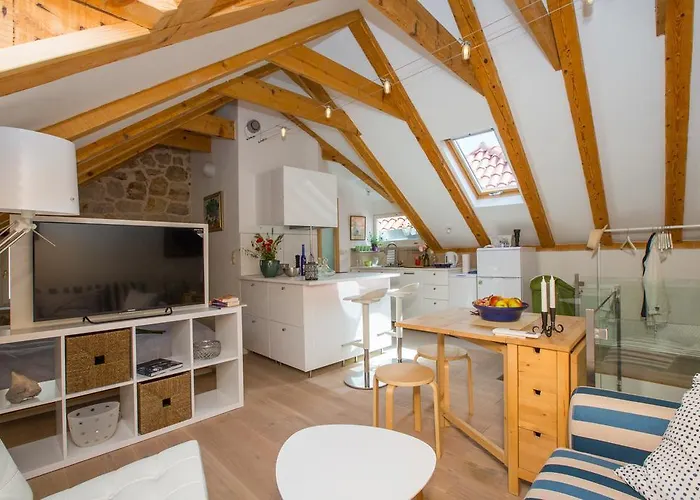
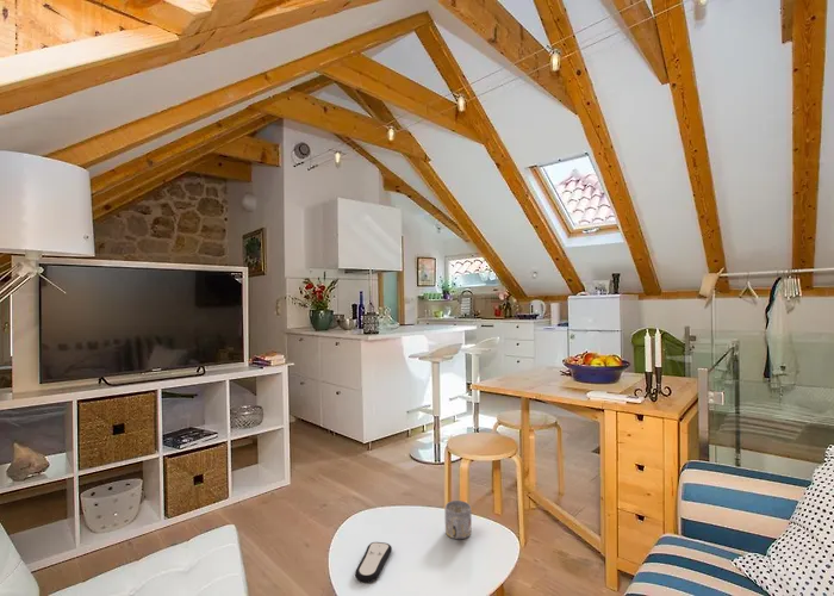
+ mug (458, 522)
+ remote control (373, 560)
